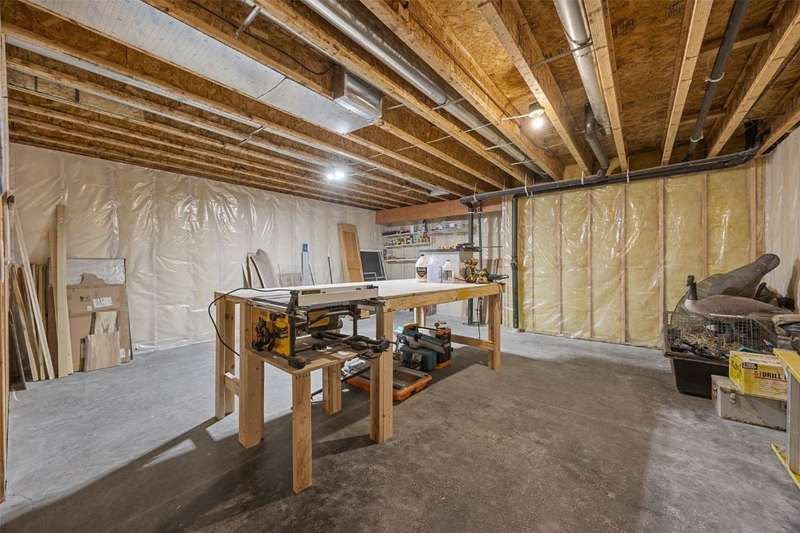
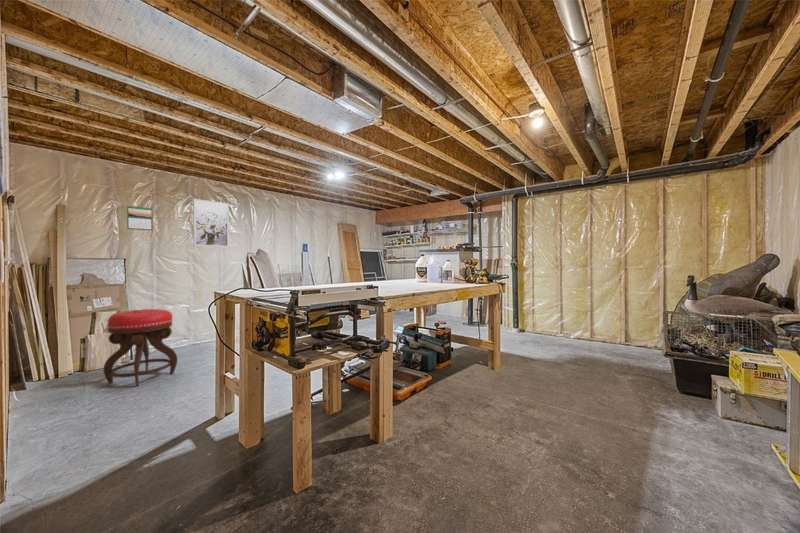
+ wall art (211, 224)
+ stool (142, 344)
+ calendar (140, 217)
